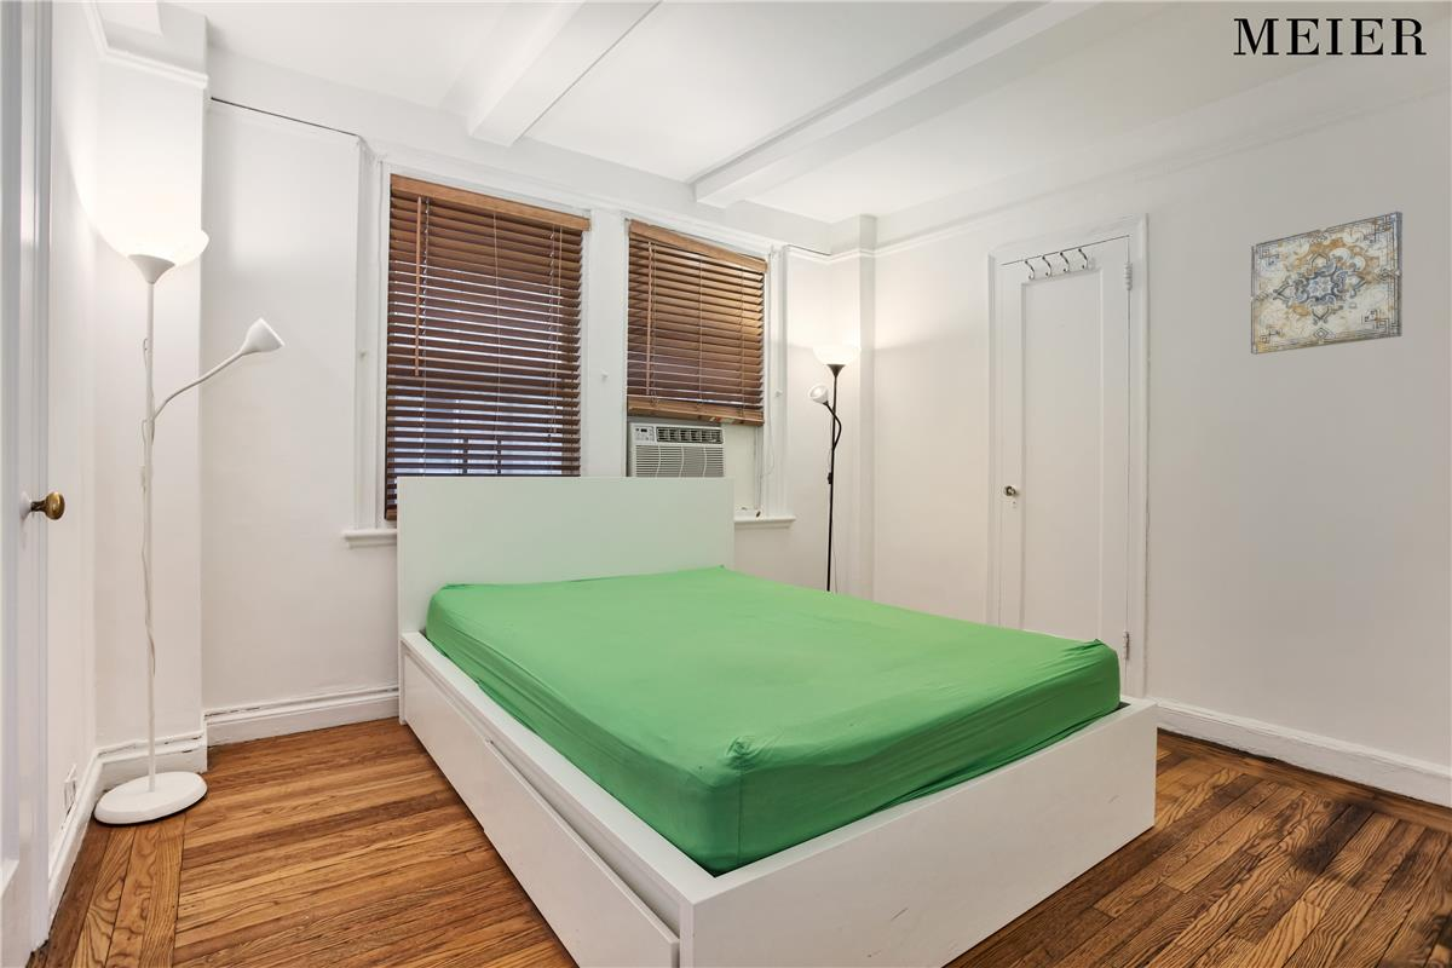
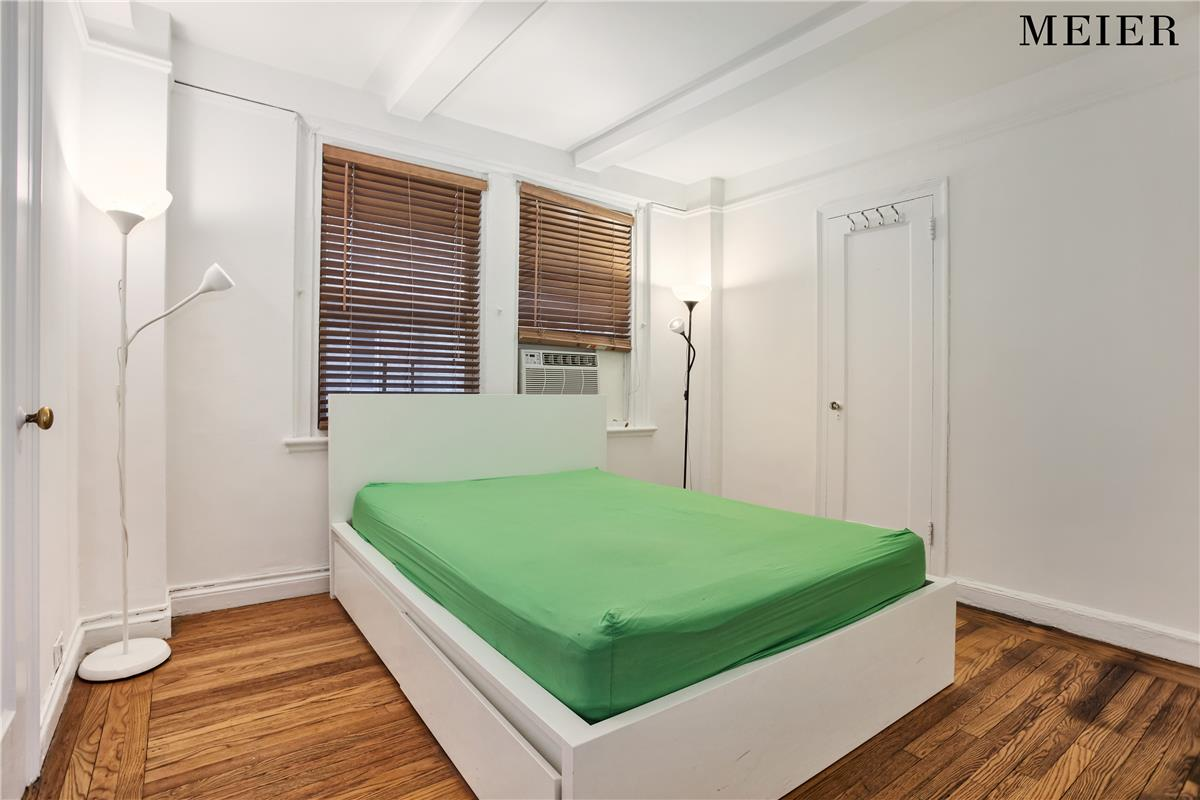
- wall art (1321, 287)
